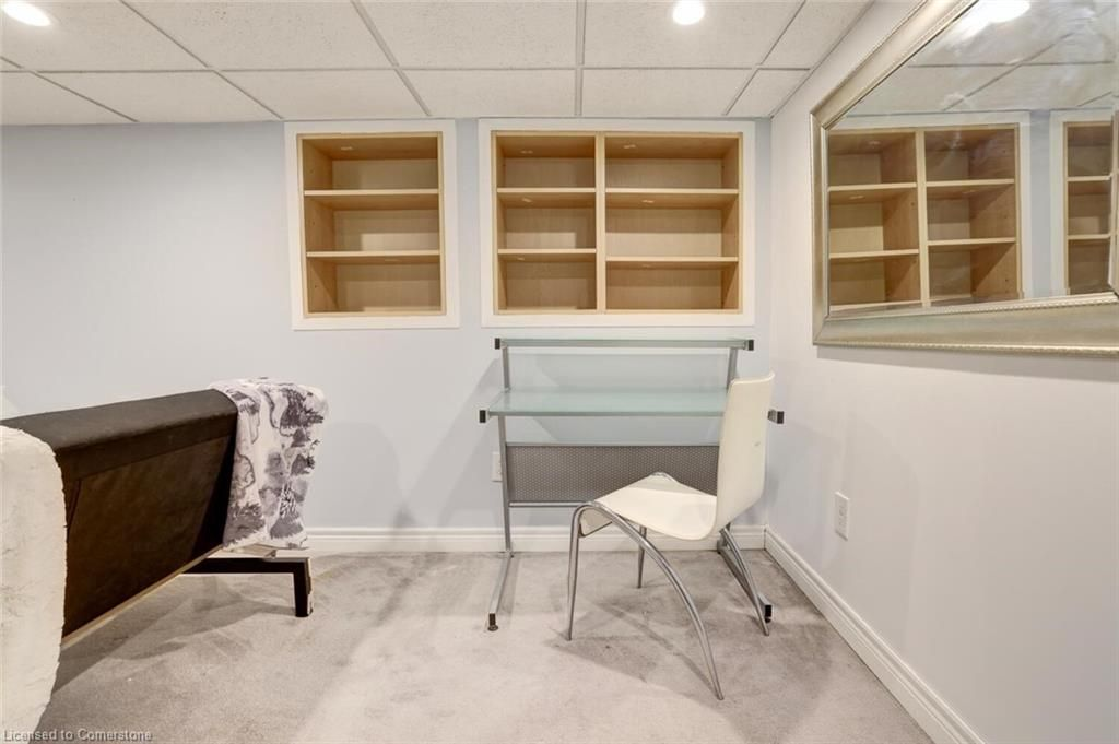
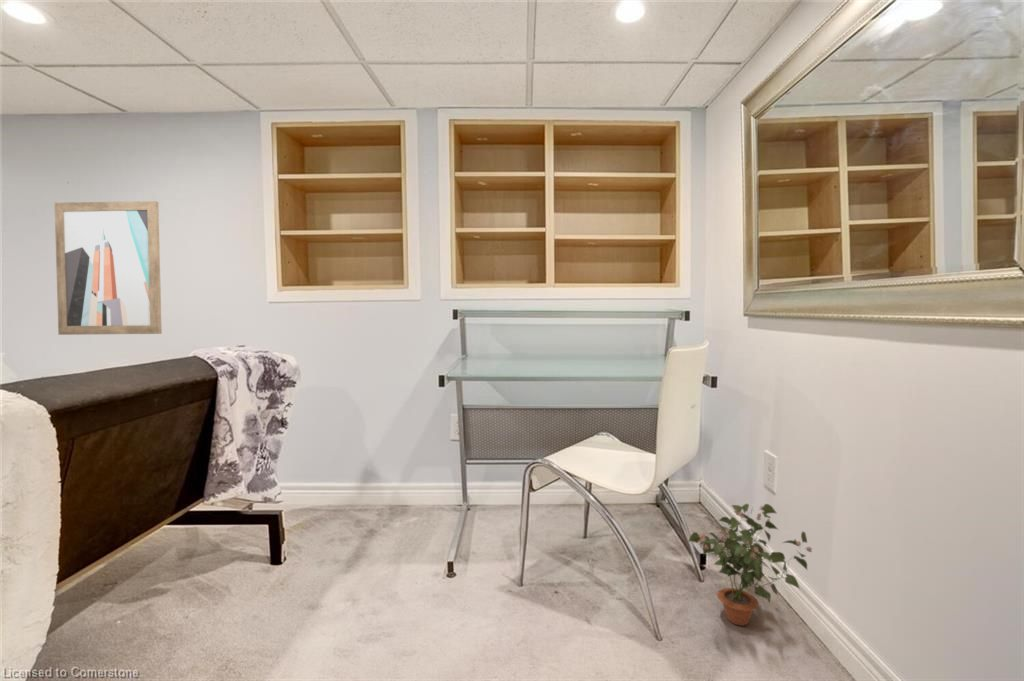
+ potted plant (739, 561)
+ wall art (108, 268)
